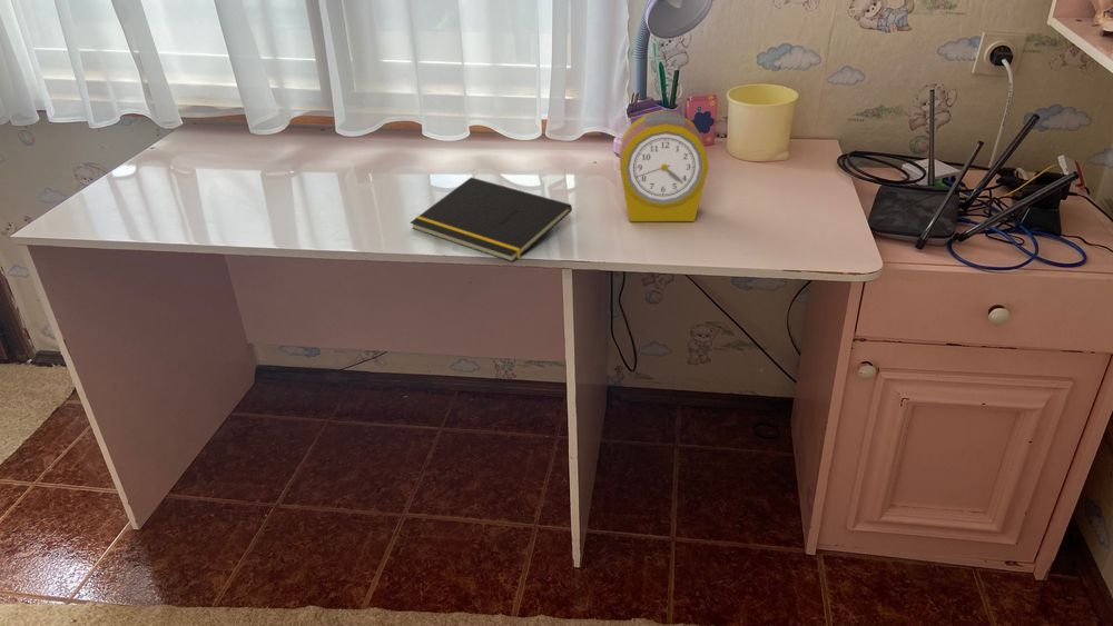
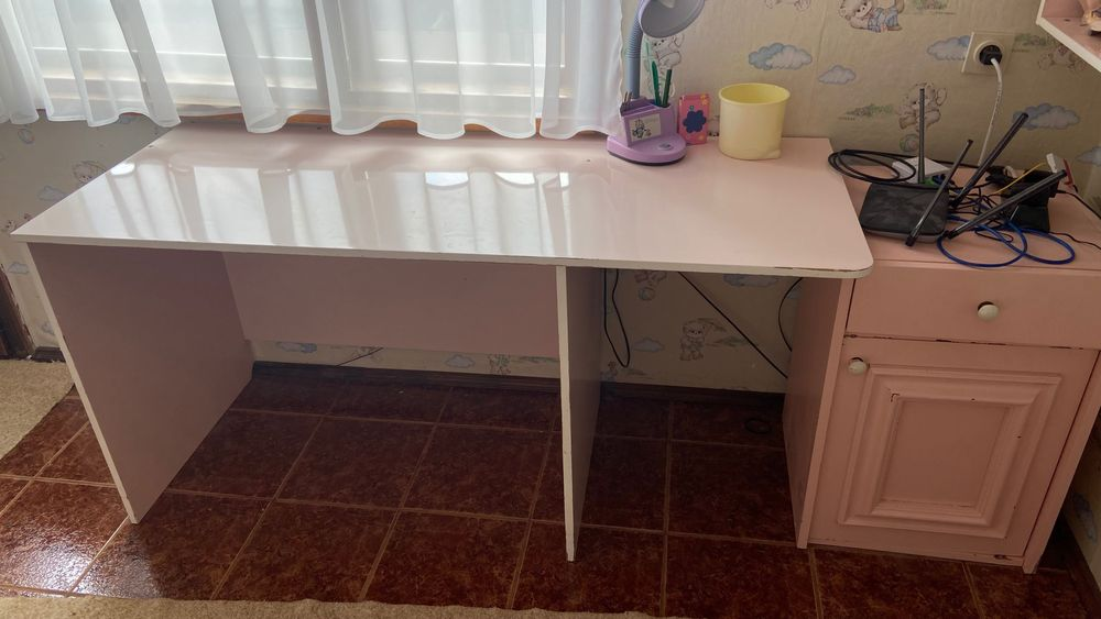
- alarm clock (662, 165)
- notepad (490, 217)
